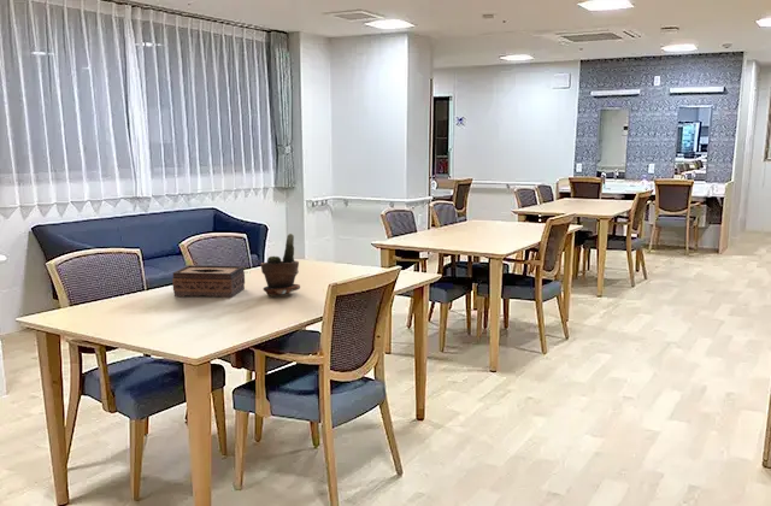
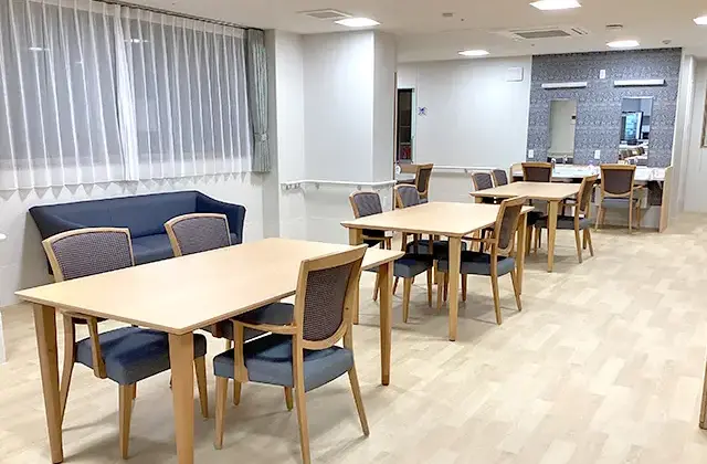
- tissue box (208, 281)
- potted plant (279, 264)
